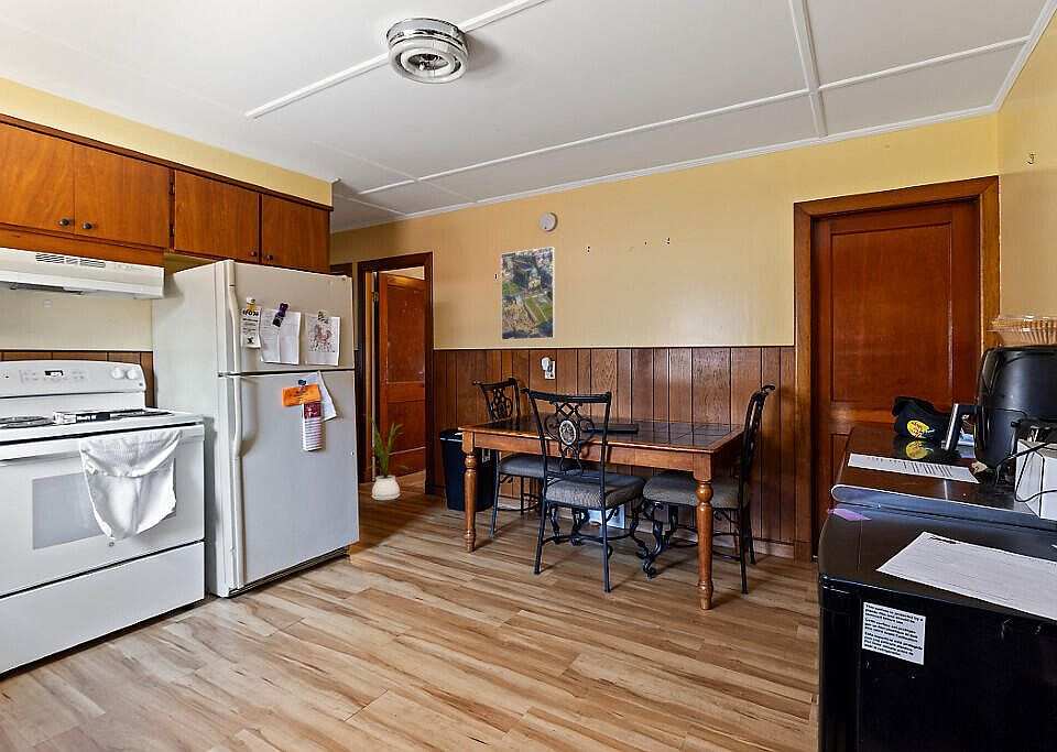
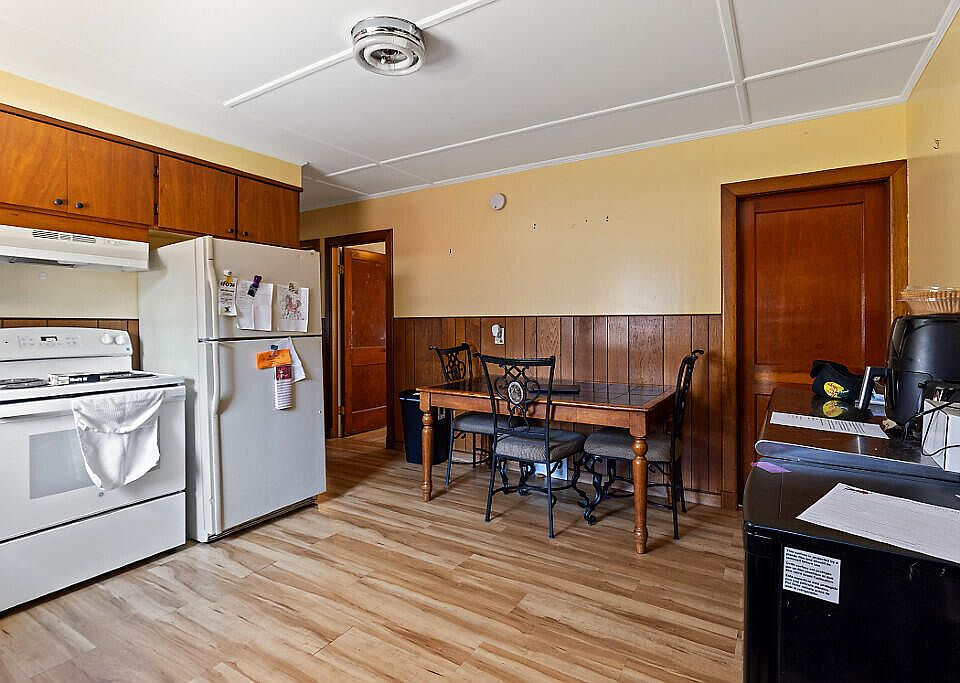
- house plant (383, 456)
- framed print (527, 294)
